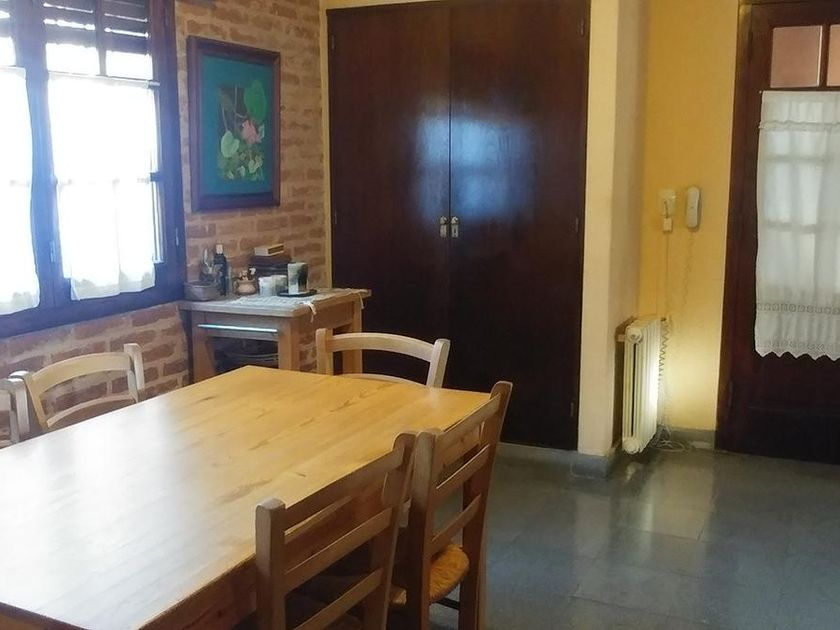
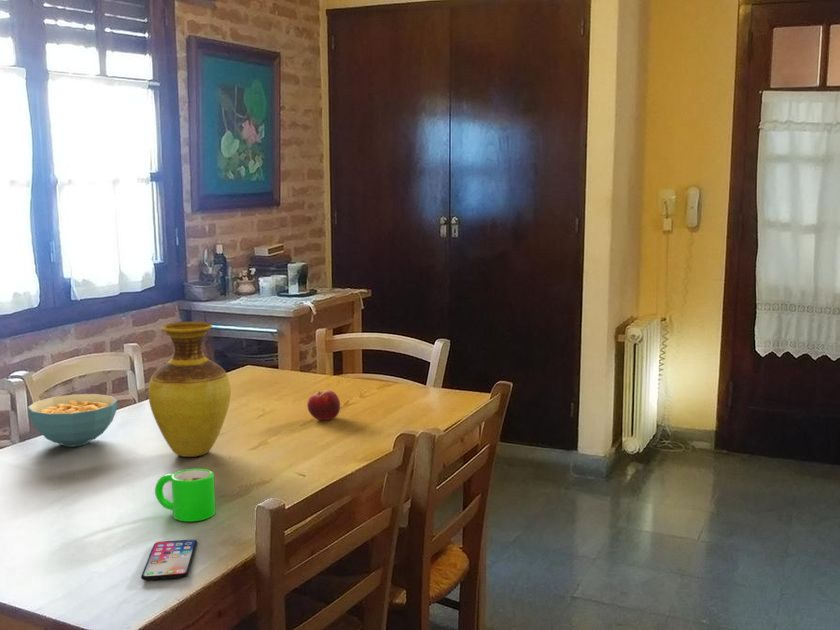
+ fruit (324, 404)
+ vase (189, 390)
+ smartphone (170, 558)
+ cereal bowl (74, 423)
+ mug (183, 493)
